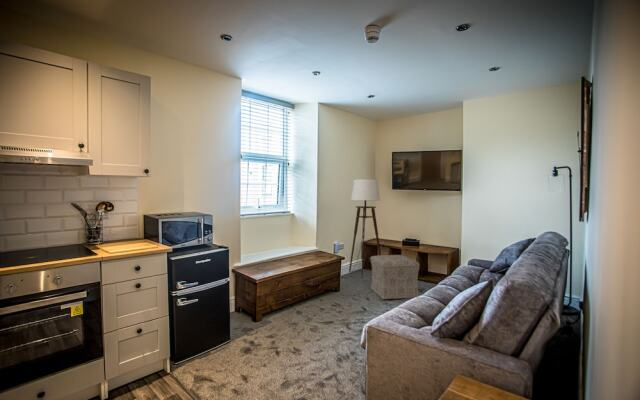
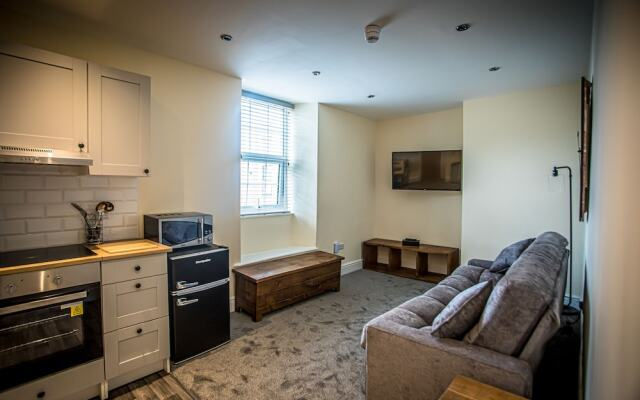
- ottoman (393, 275)
- floor lamp (357, 227)
